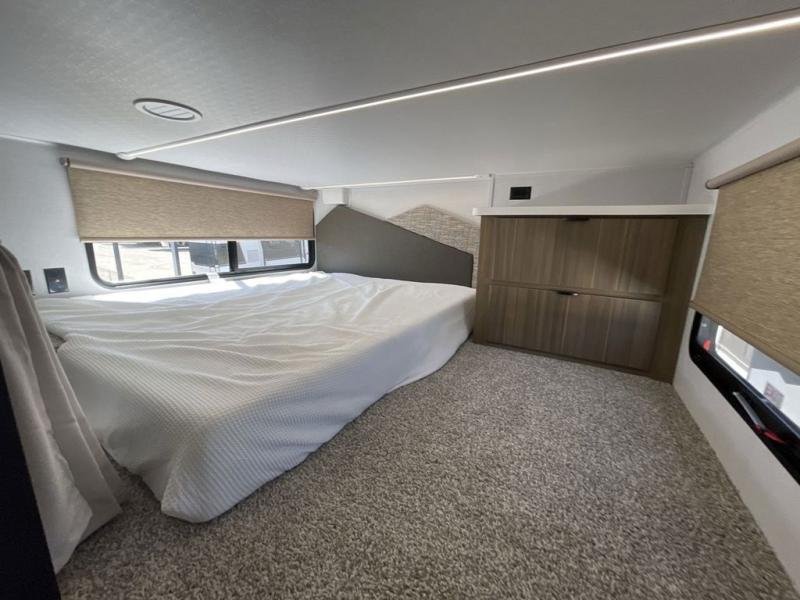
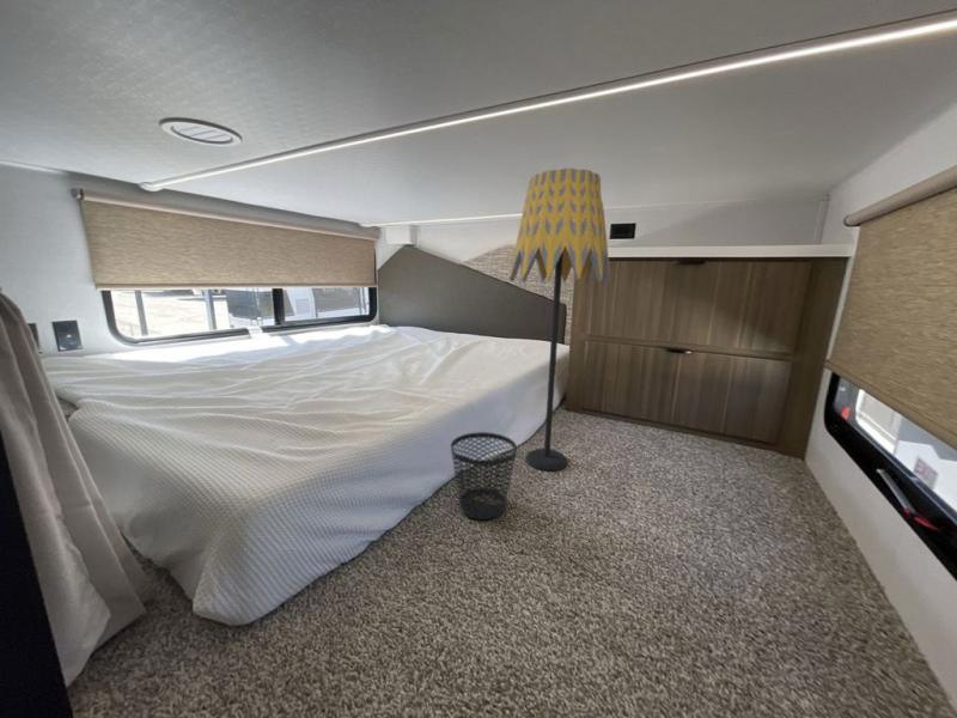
+ wastebasket (483, 475)
+ floor lamp (554, 330)
